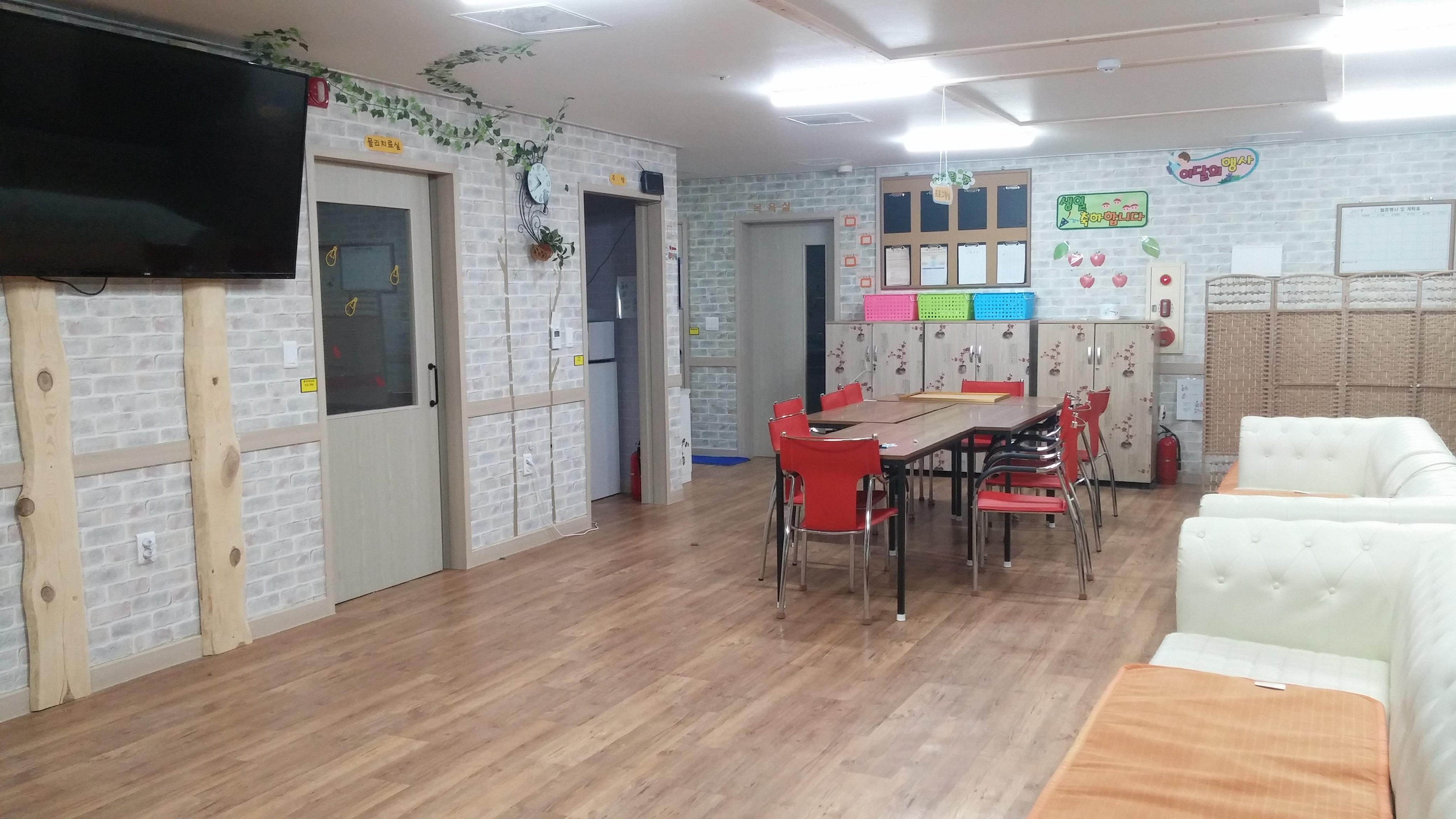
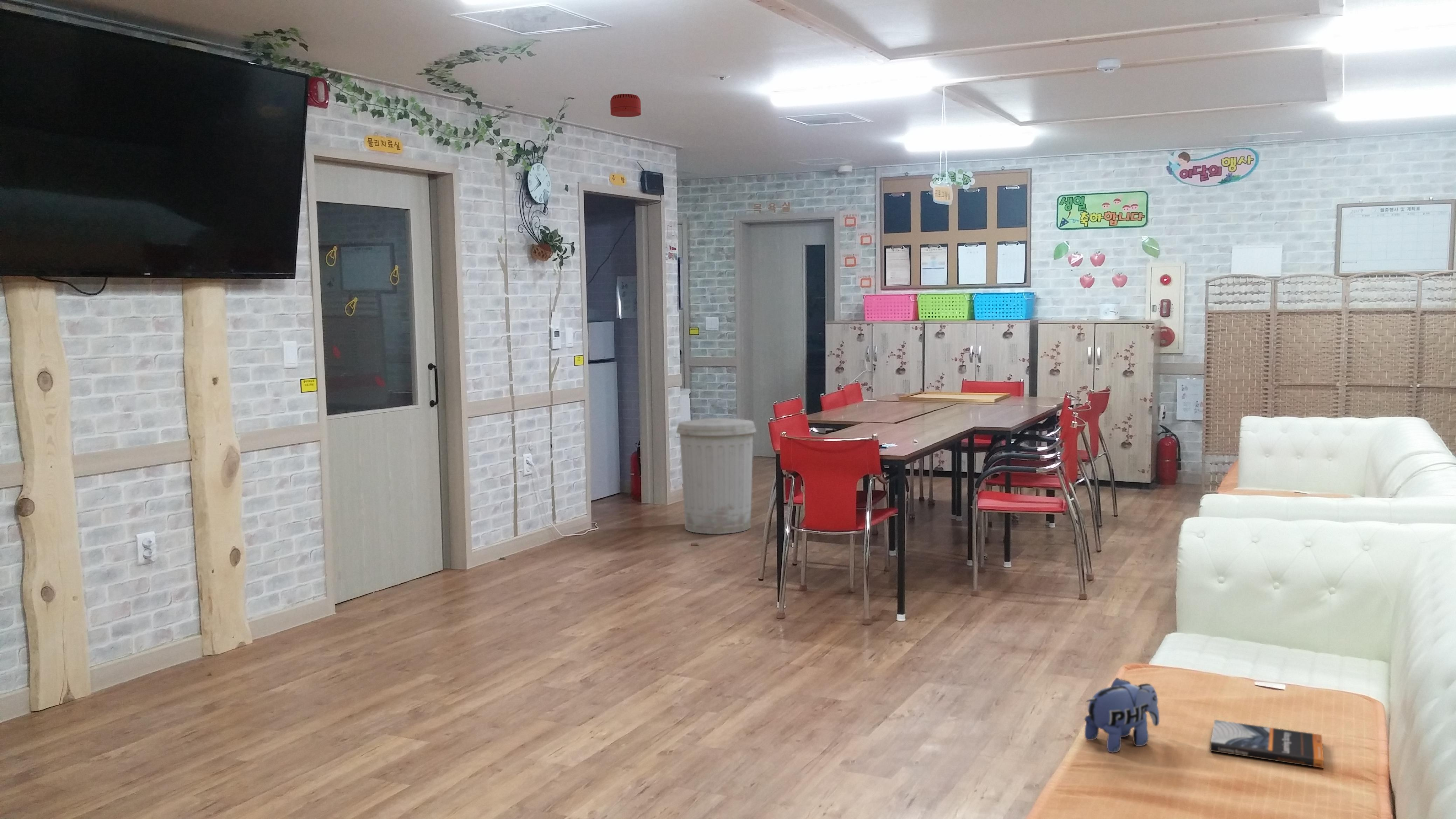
+ trash can (717, 473)
+ smoke detector (625, 105)
+ book (1266, 743)
+ plush toy (1123, 713)
